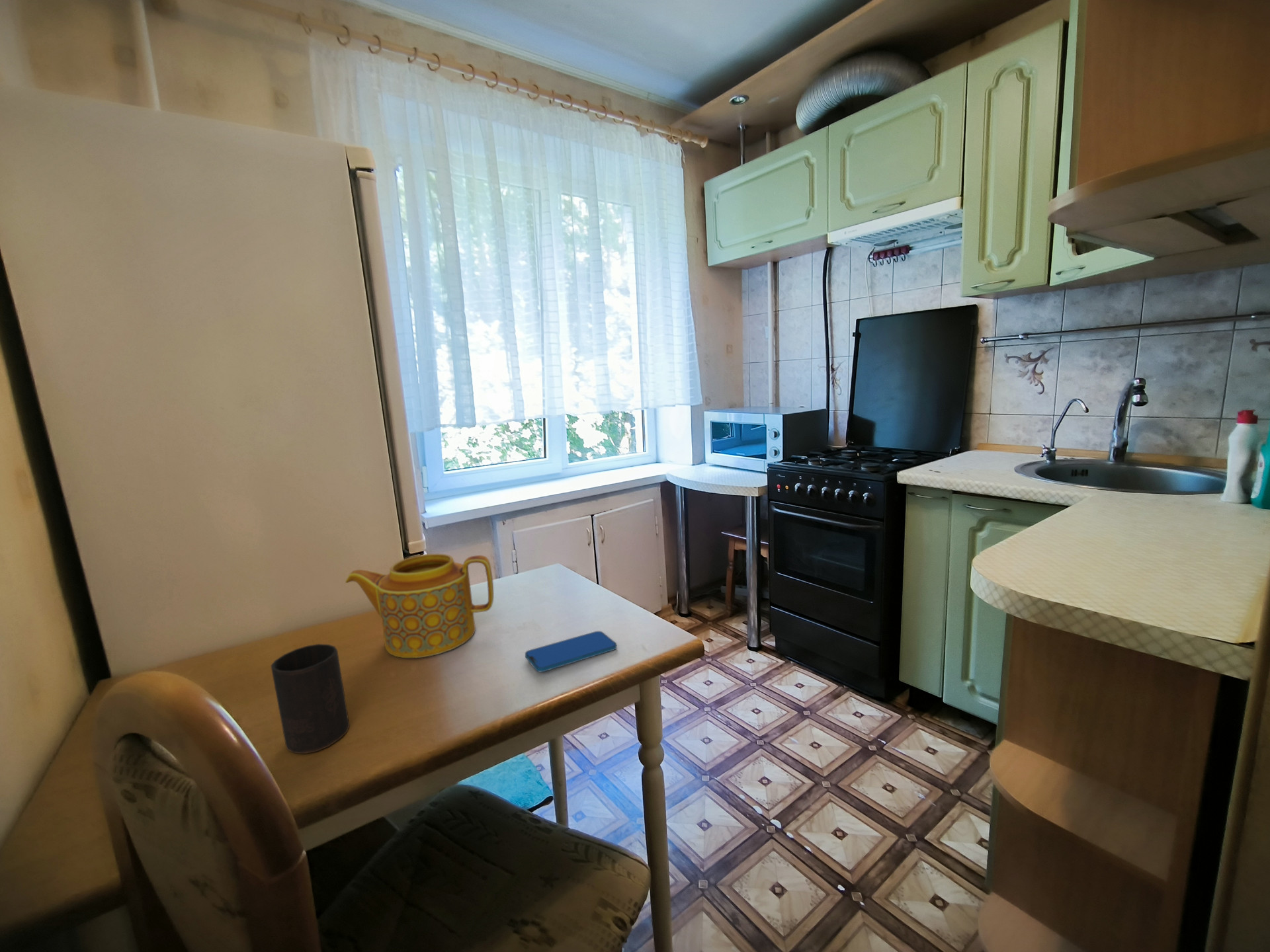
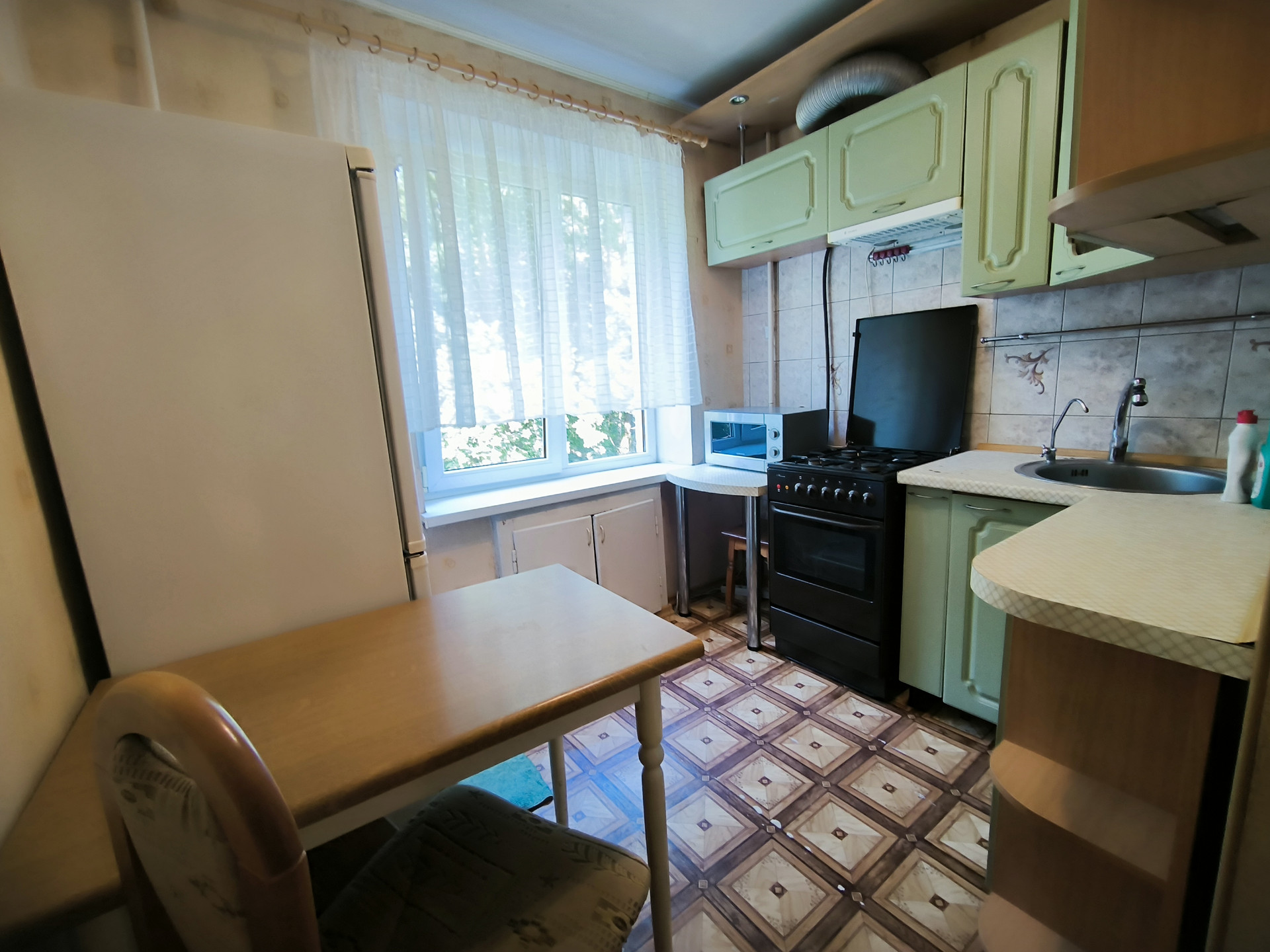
- cup (312, 697)
- smartphone (572, 650)
- teapot (423, 600)
